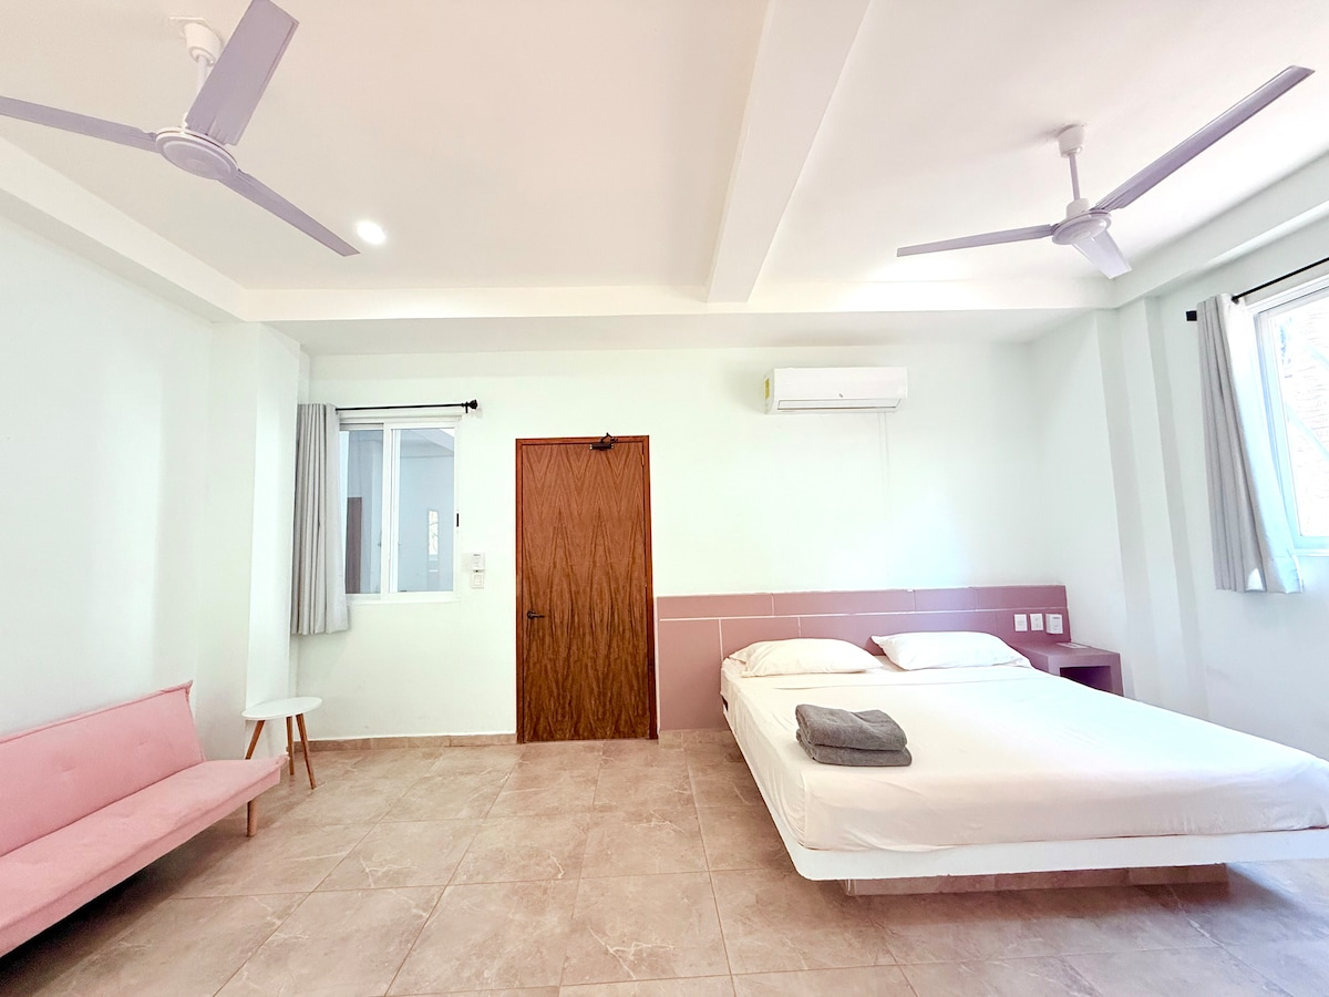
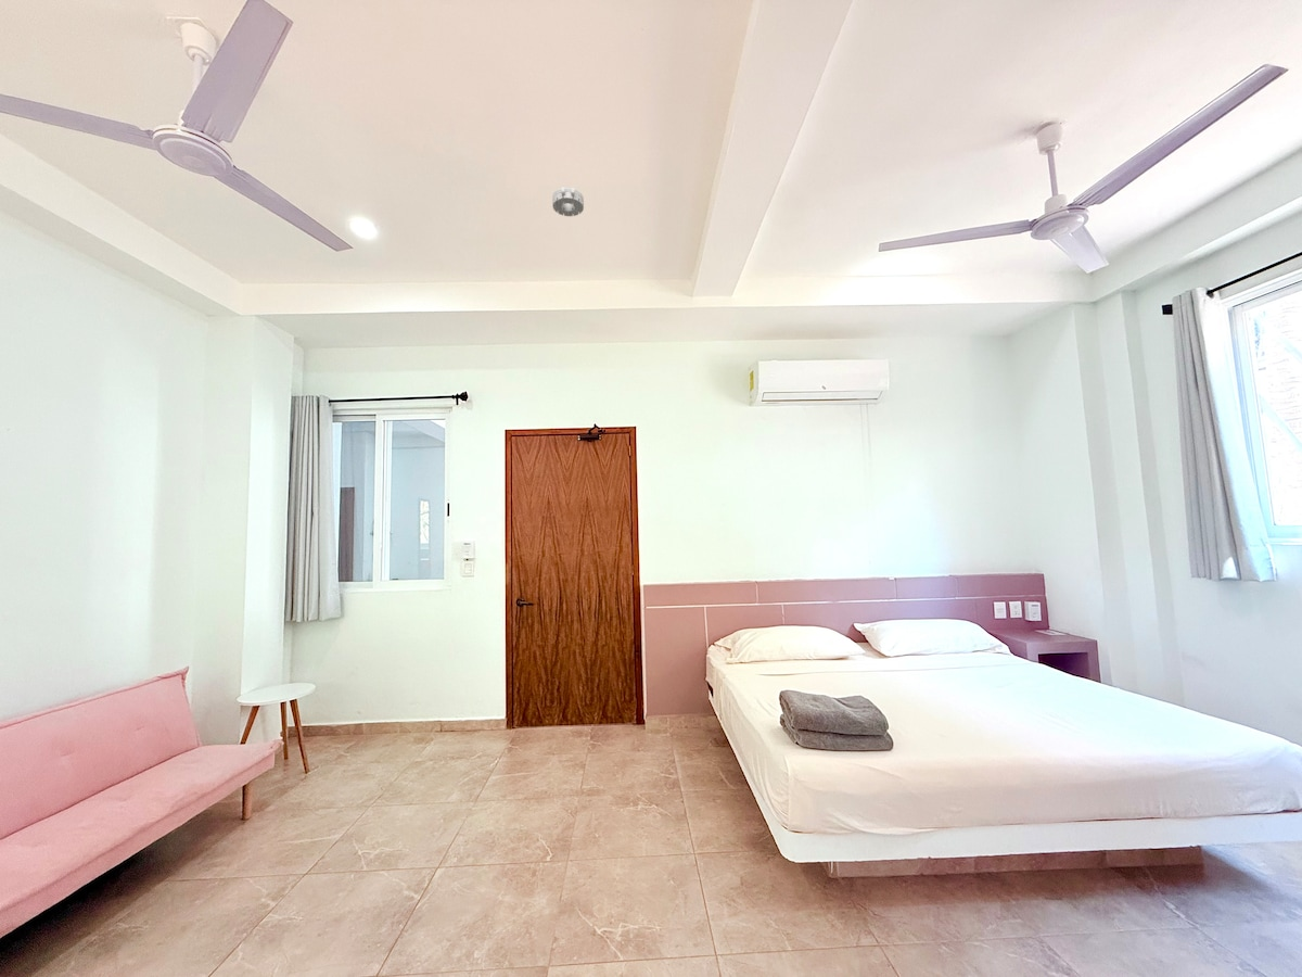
+ smoke detector (567, 201)
